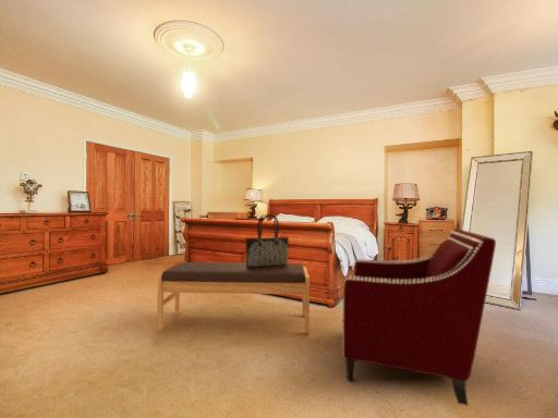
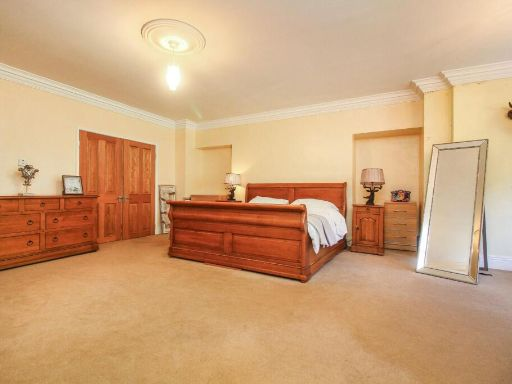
- tote bag (267, 241)
- bench (236, 293)
- armchair (407, 296)
